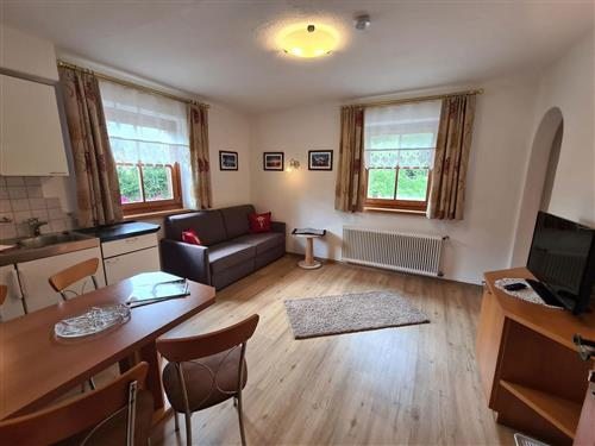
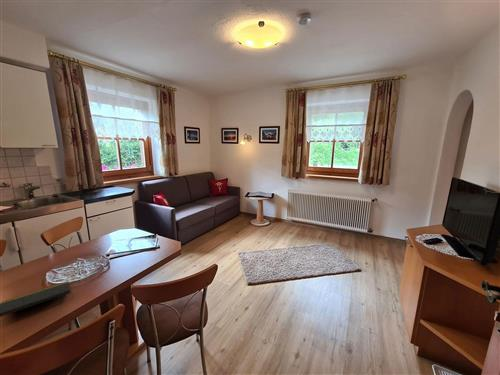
+ notepad (36, 297)
